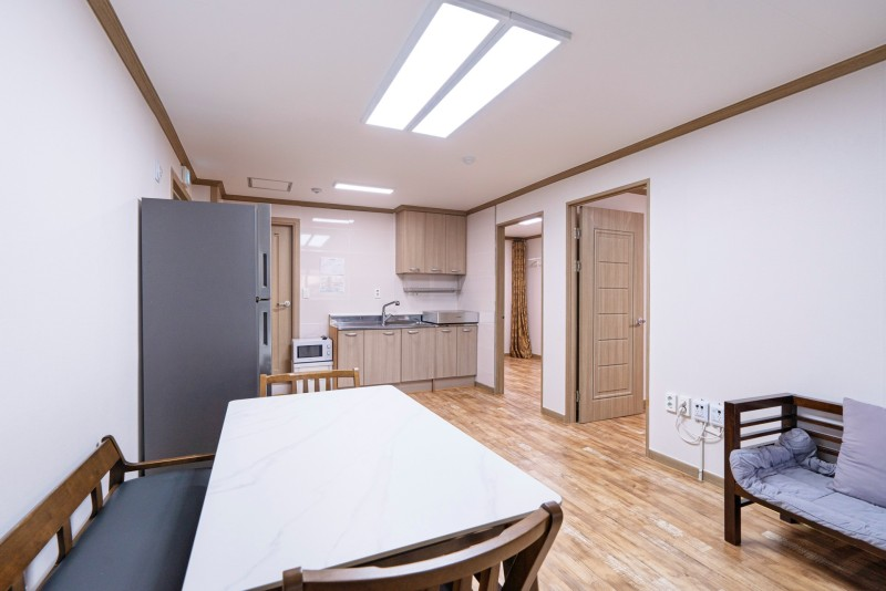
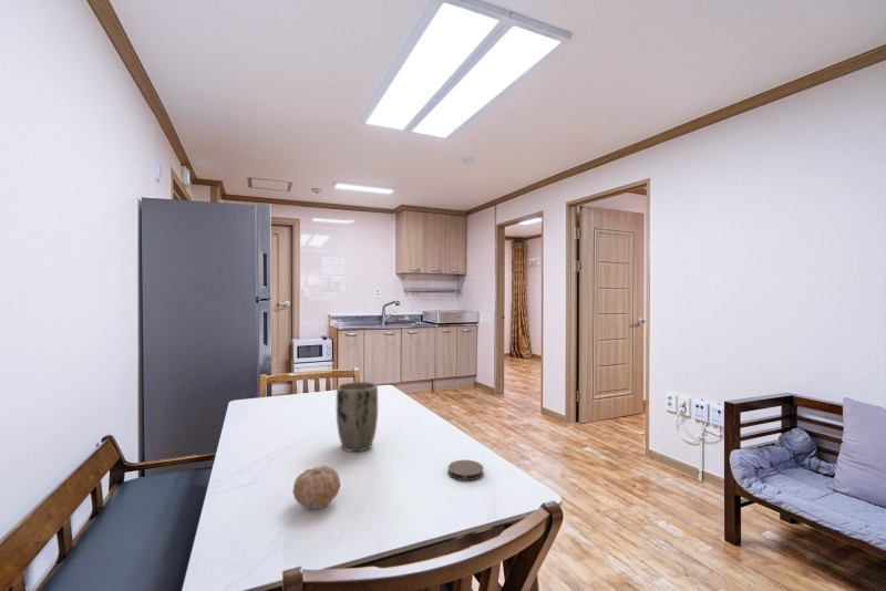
+ fruit (317, 487)
+ plant pot (357, 416)
+ coaster (465, 469)
